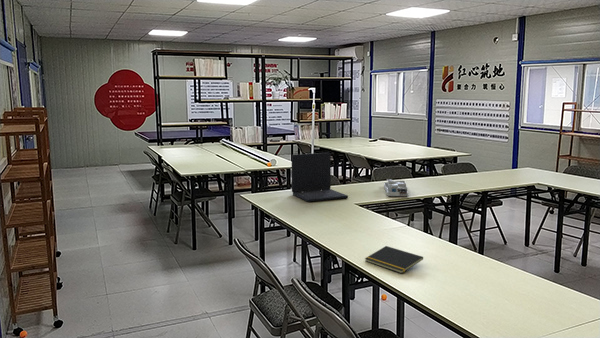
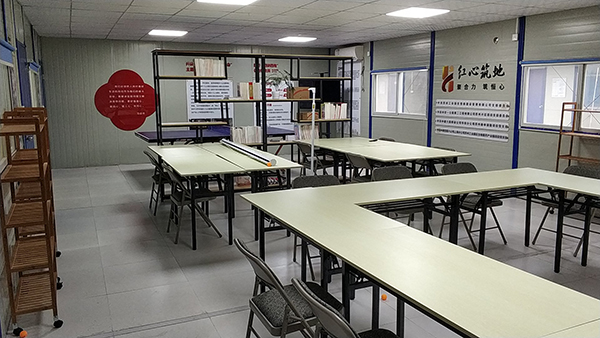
- notepad (393, 258)
- desk organizer (395, 185)
- laptop (319, 176)
